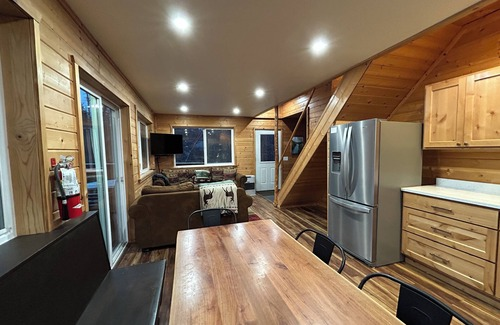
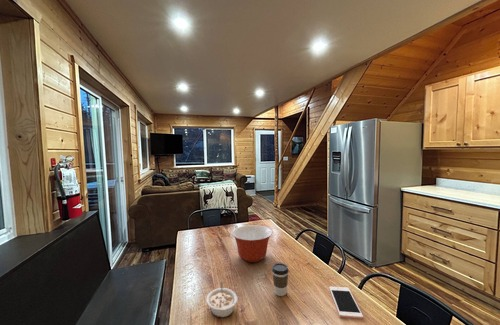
+ cell phone (344, 301)
+ legume (221, 301)
+ coffee cup (280, 279)
+ mixing bowl (252, 244)
